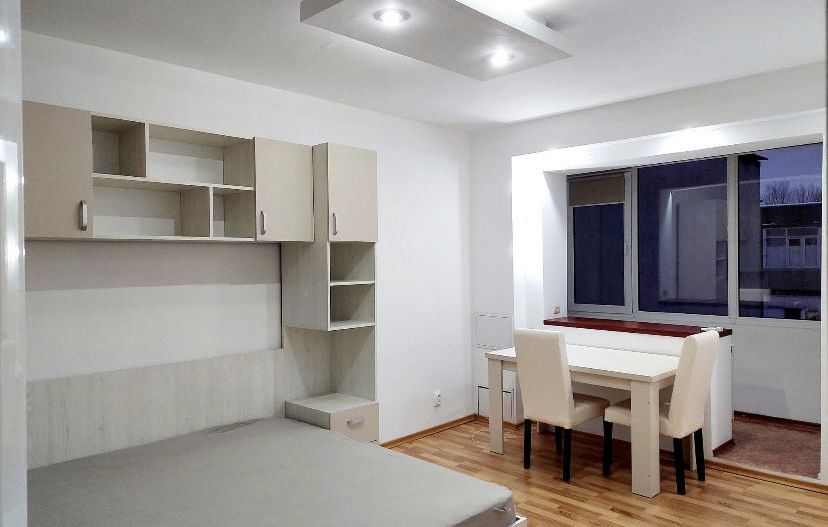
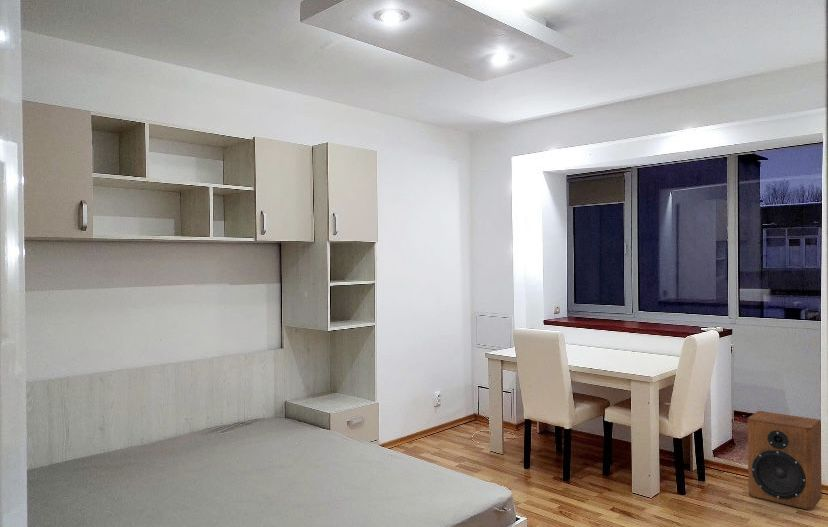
+ speaker (783, 457)
